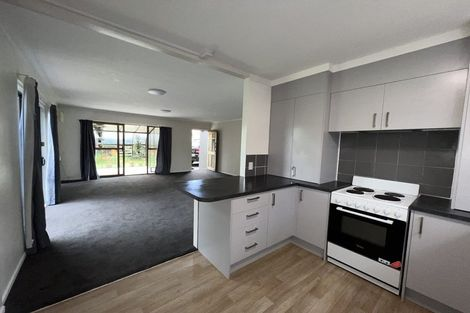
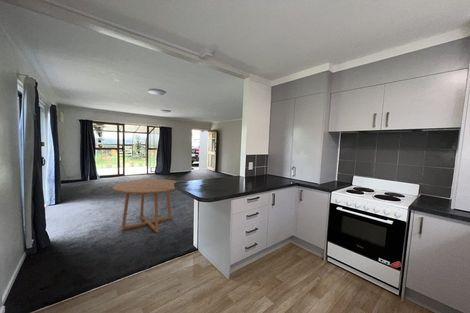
+ dining table (143, 204)
